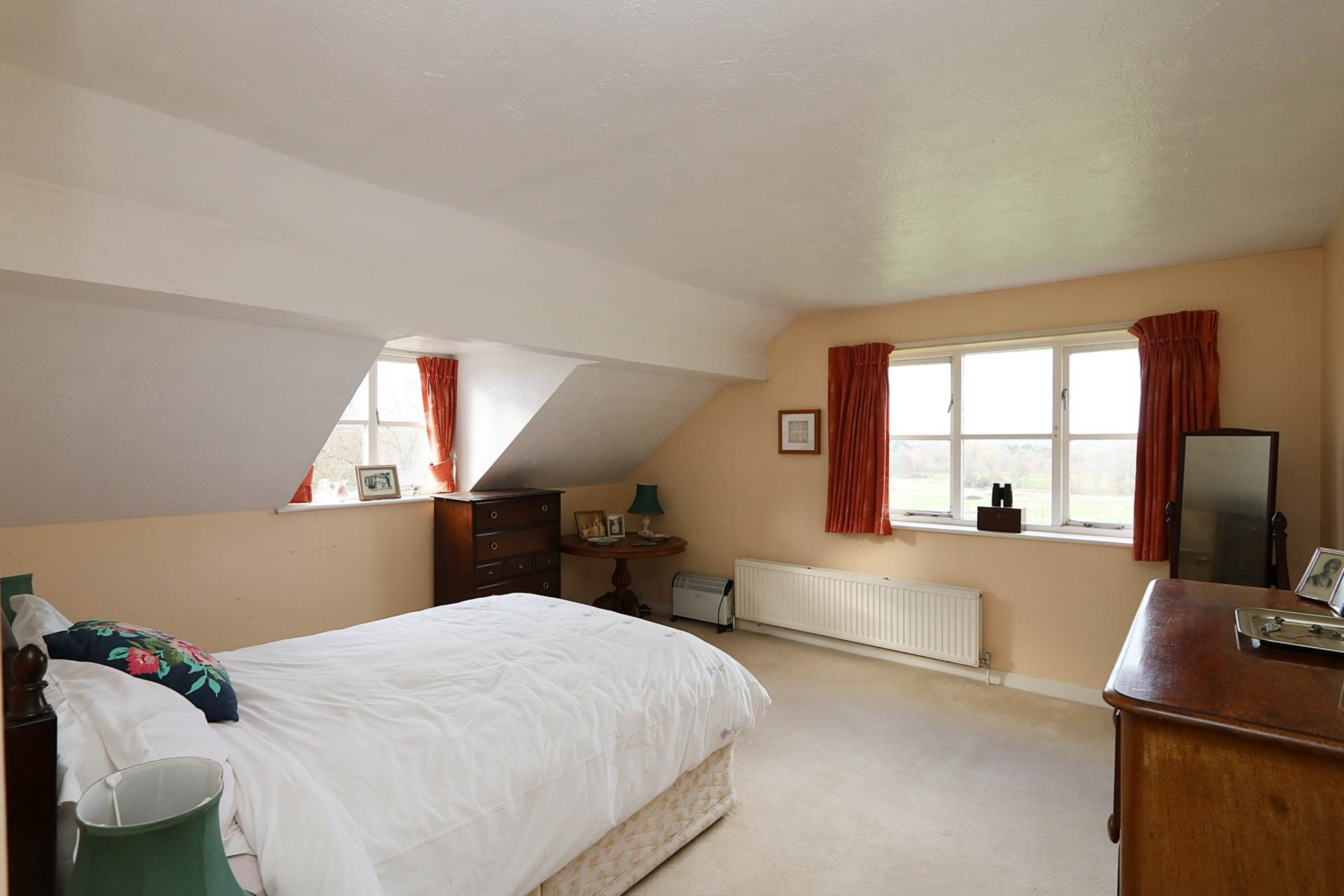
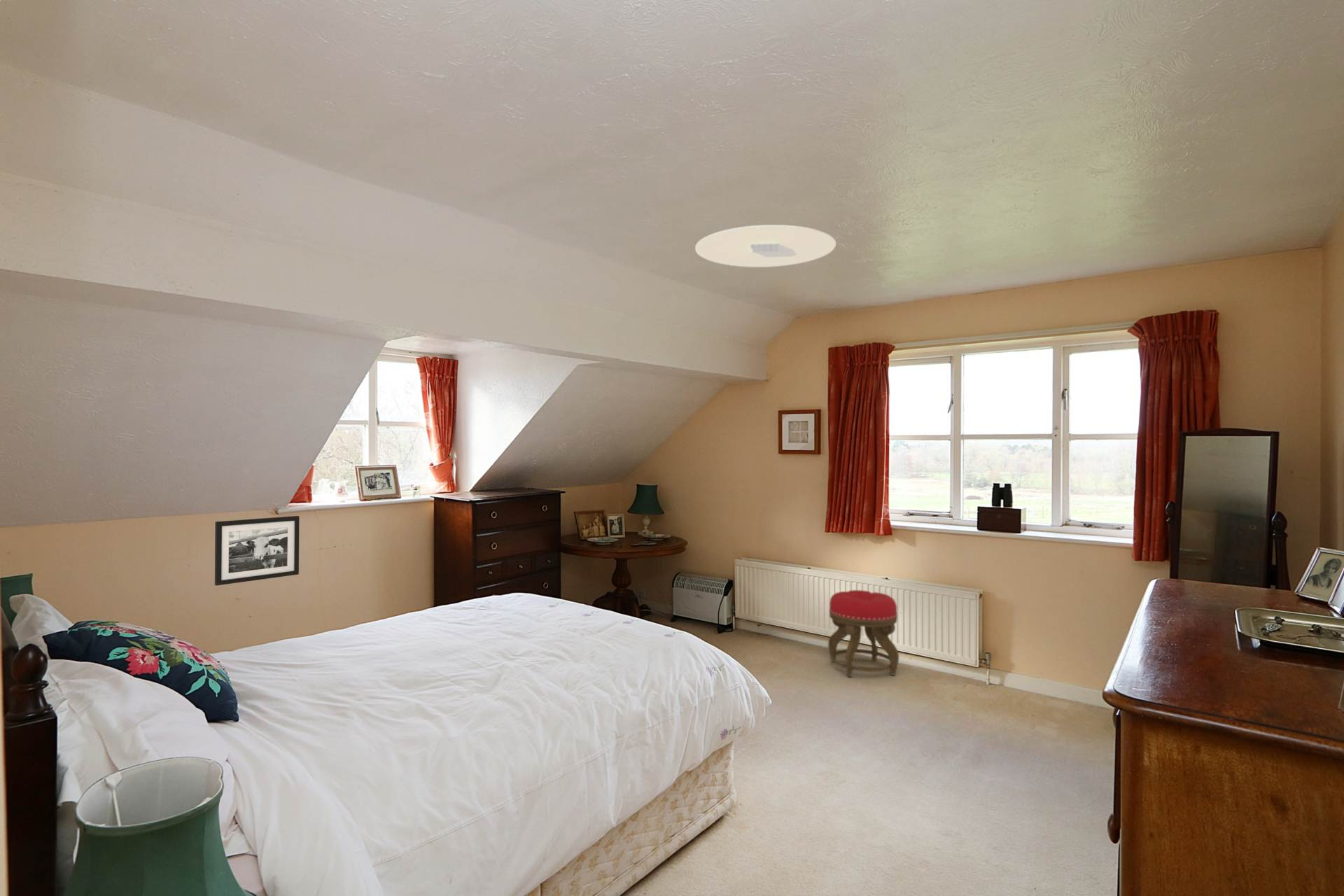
+ stool (861, 631)
+ ceiling light (764, 241)
+ picture frame (258, 549)
